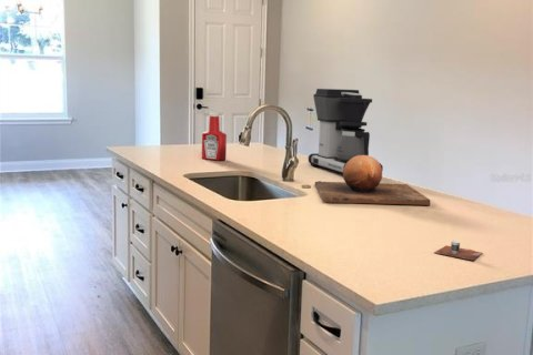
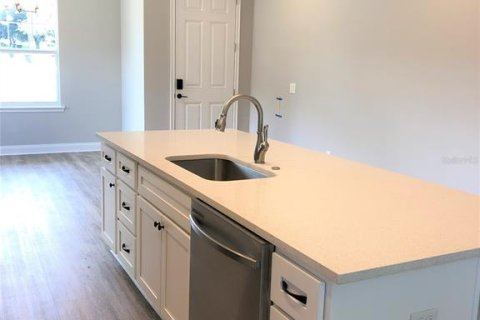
- soap bottle (213, 135)
- coffee maker (345, 130)
- cup (459, 246)
- chopping board (369, 174)
